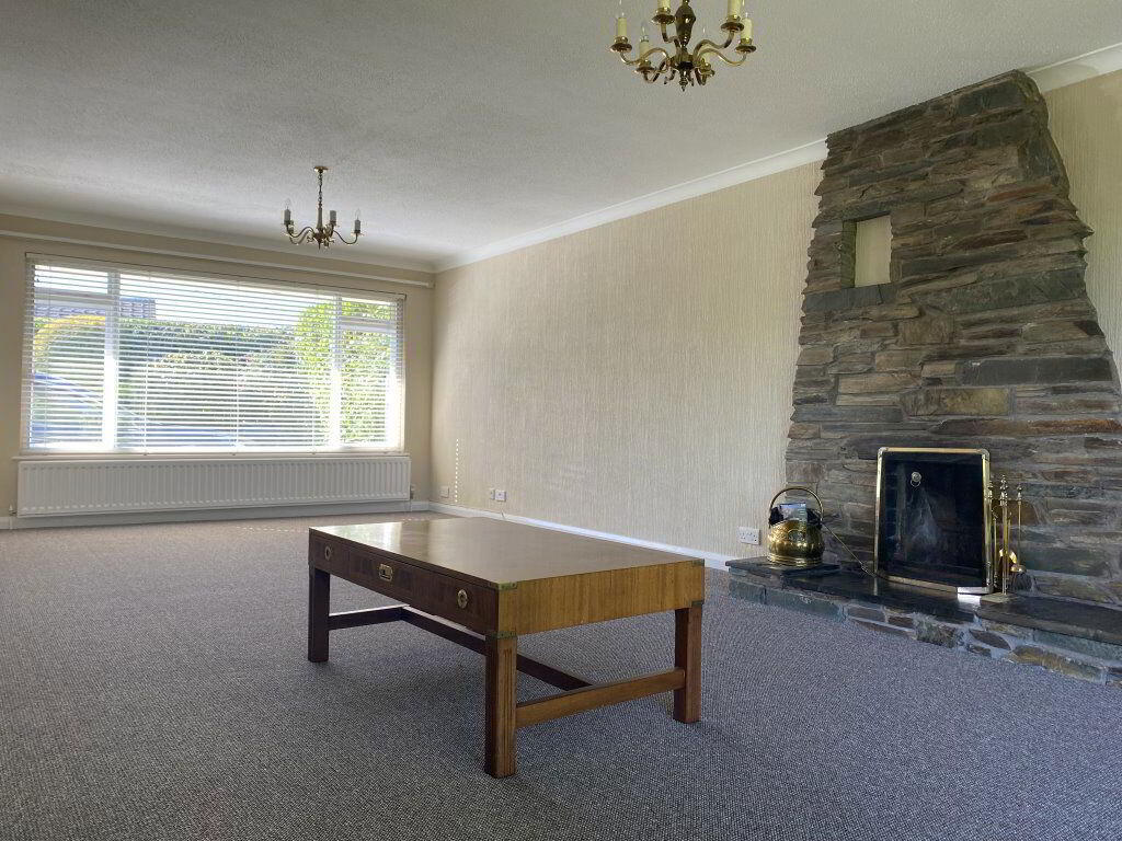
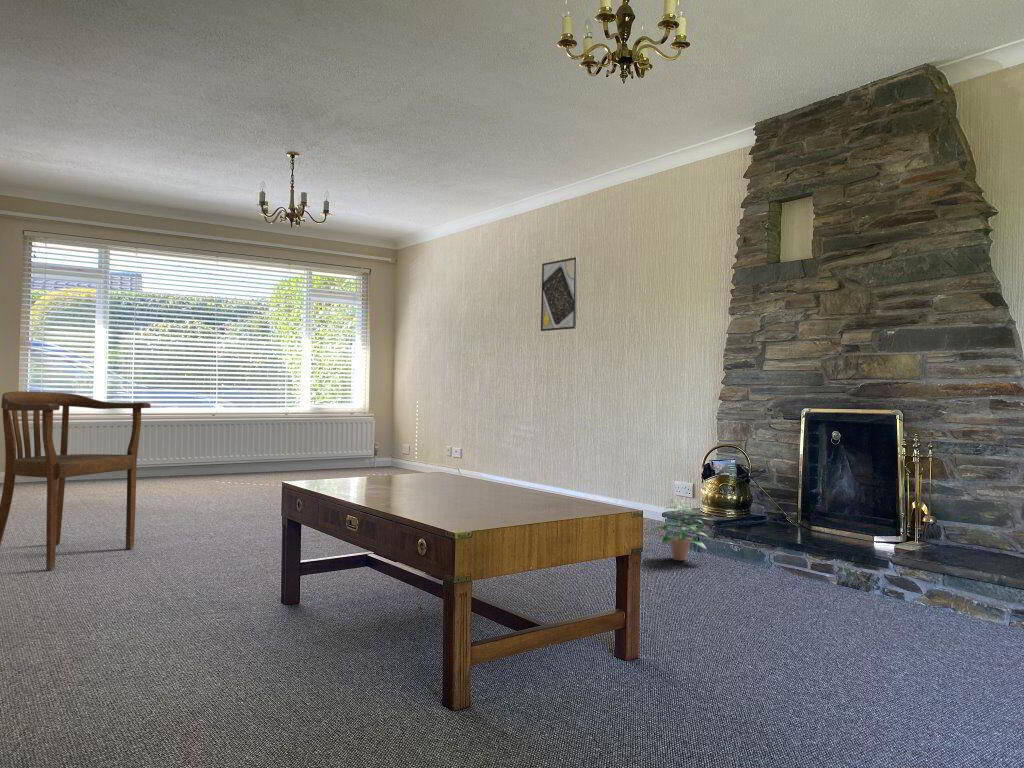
+ armchair (63, 473)
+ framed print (558, 295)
+ potted plant (681, 528)
